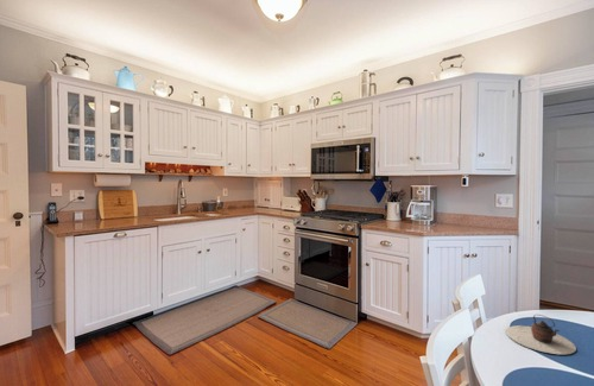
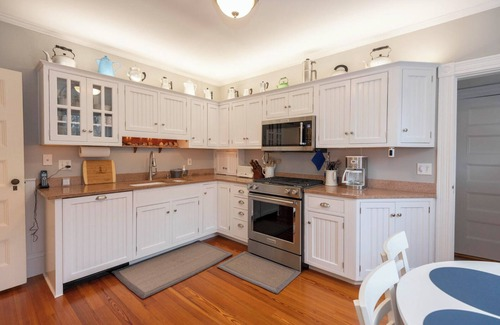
- teapot (538, 327)
